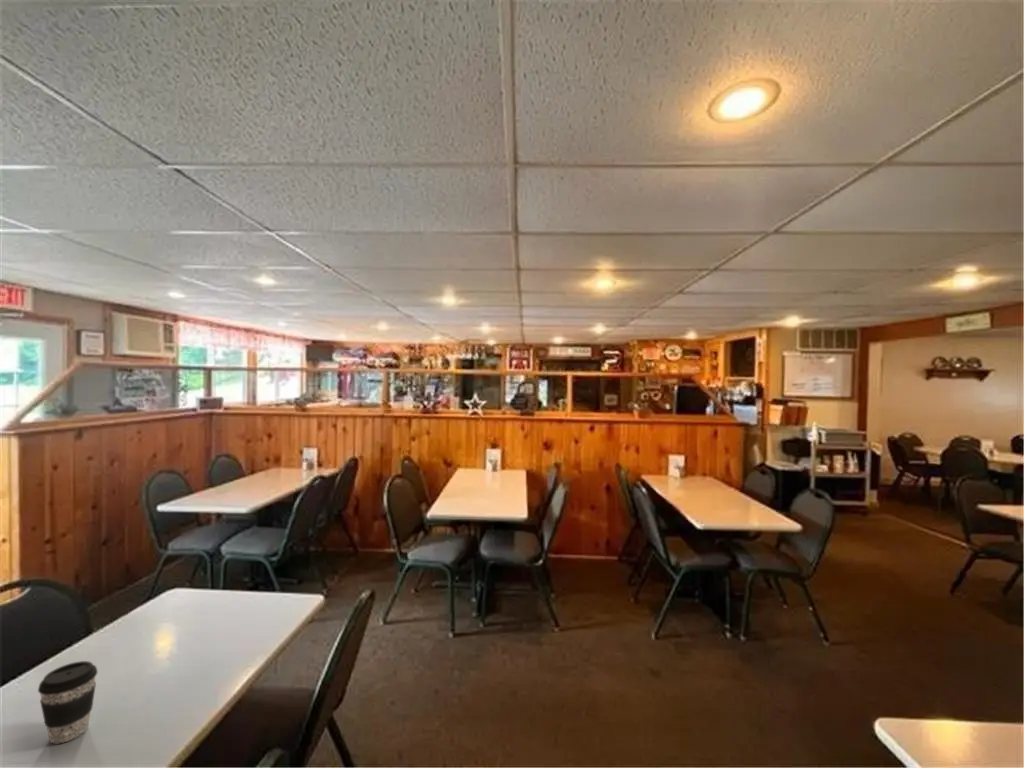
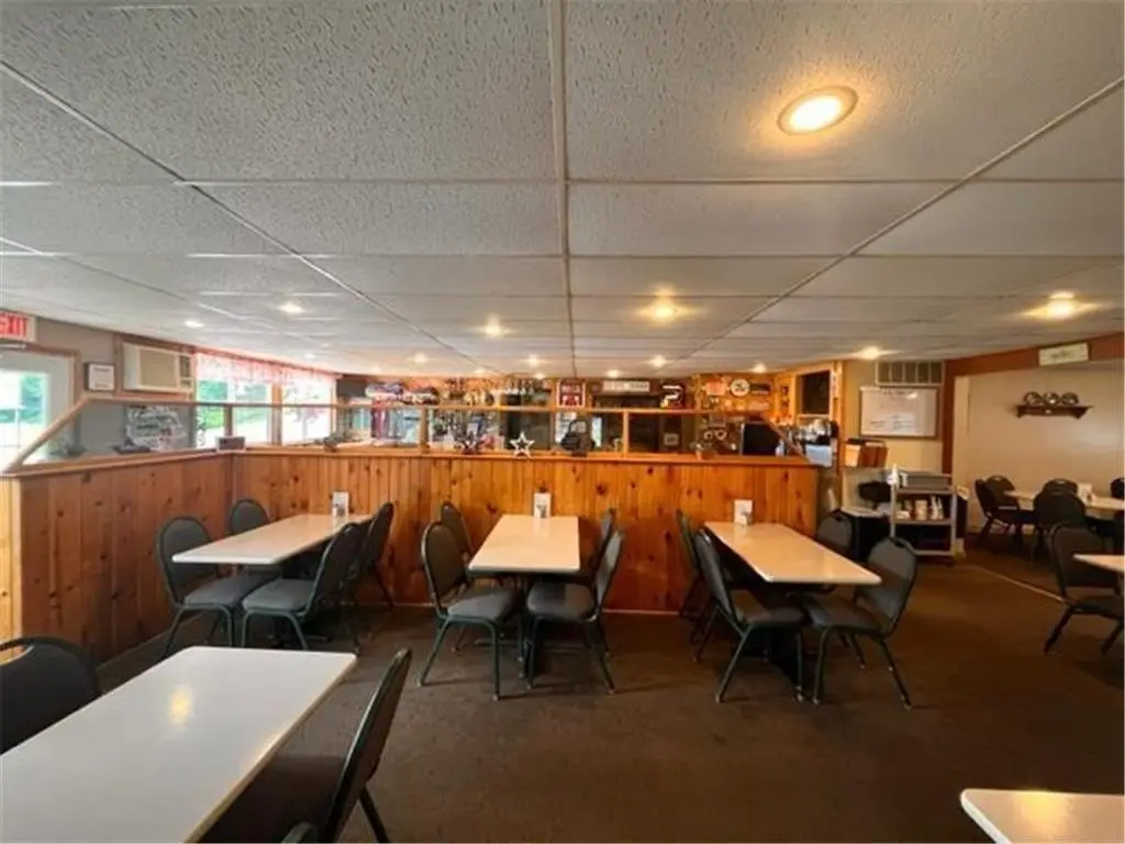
- coffee cup (69, 702)
